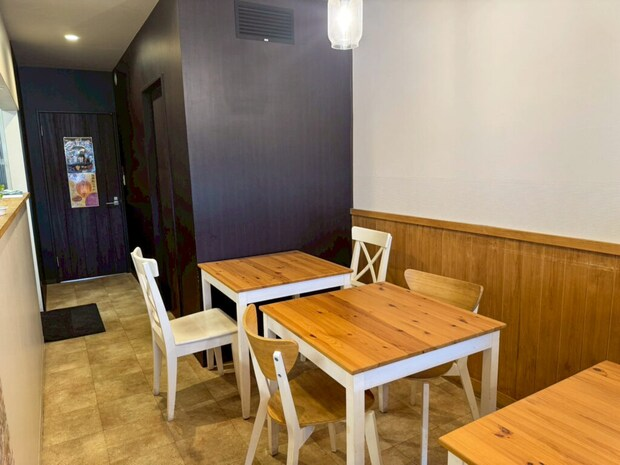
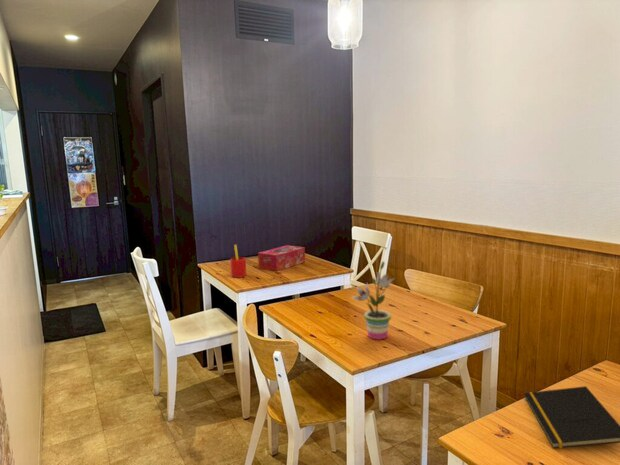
+ notepad (571, 414)
+ potted plant (372, 296)
+ straw (237, 260)
+ tissue box (282, 257)
